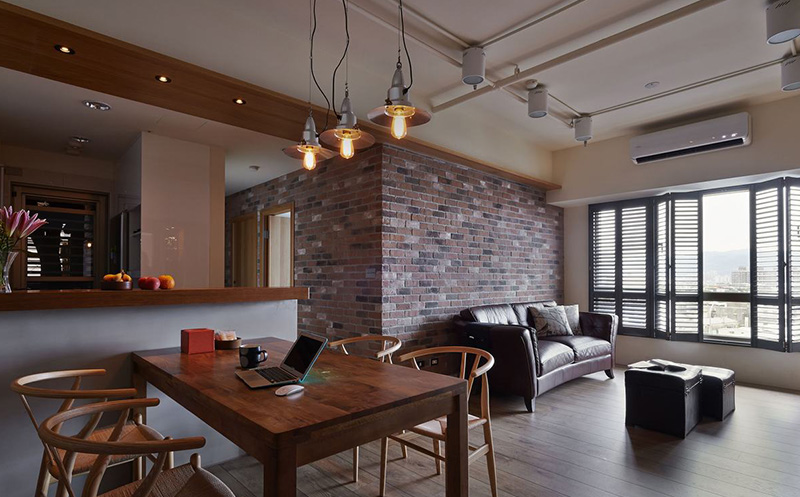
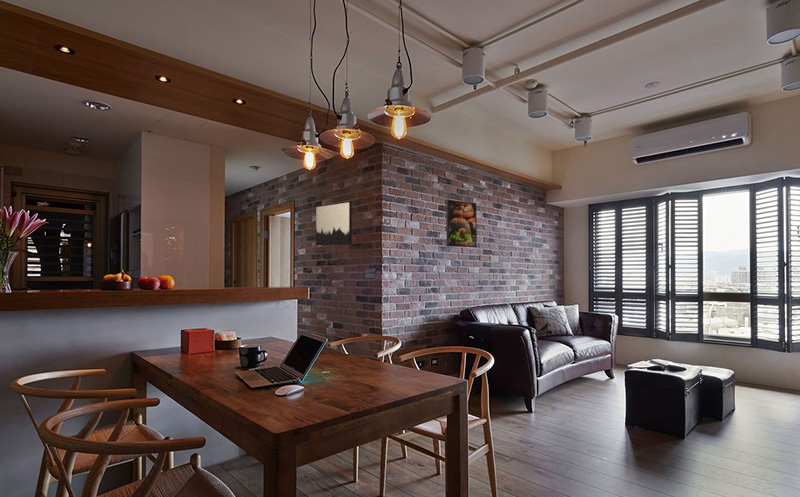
+ wall art (332, 224)
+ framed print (461, 224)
